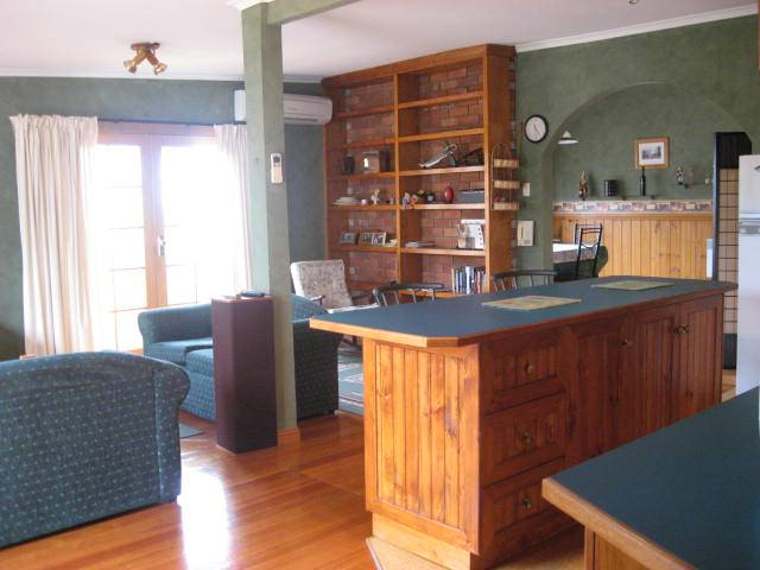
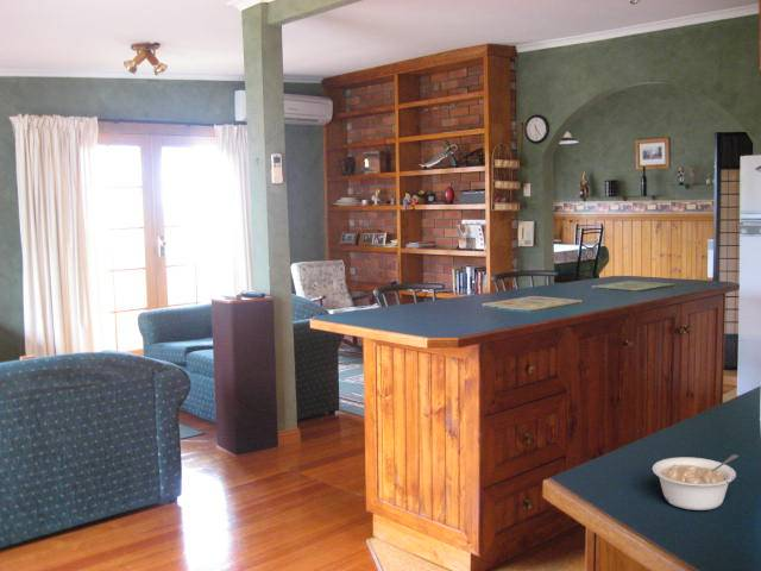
+ legume (693, 481)
